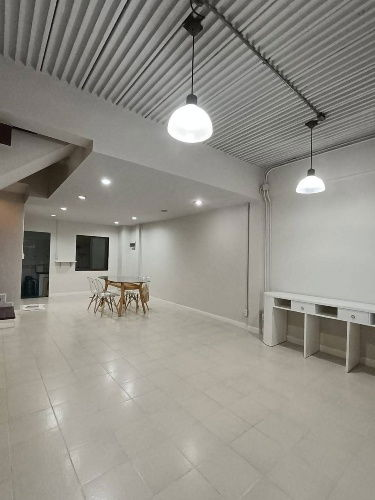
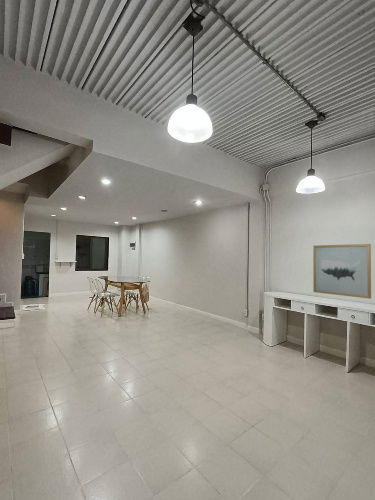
+ wall art (339, 269)
